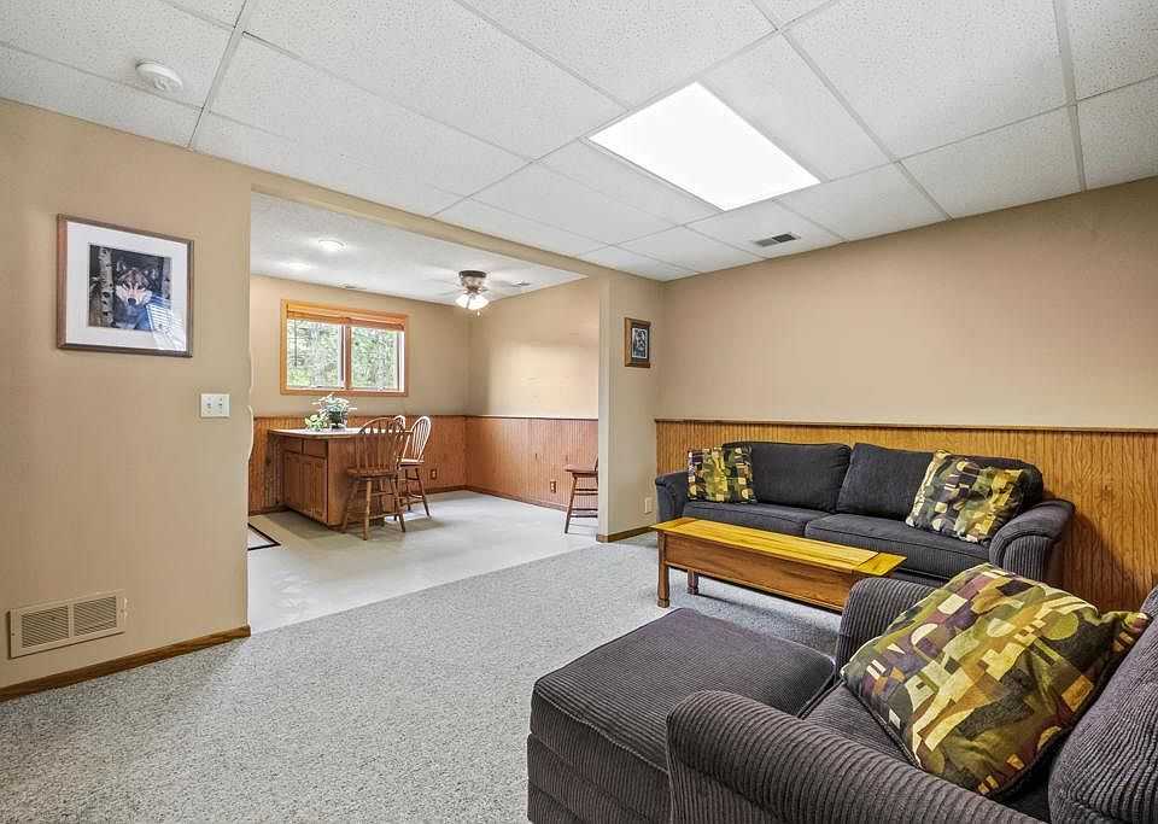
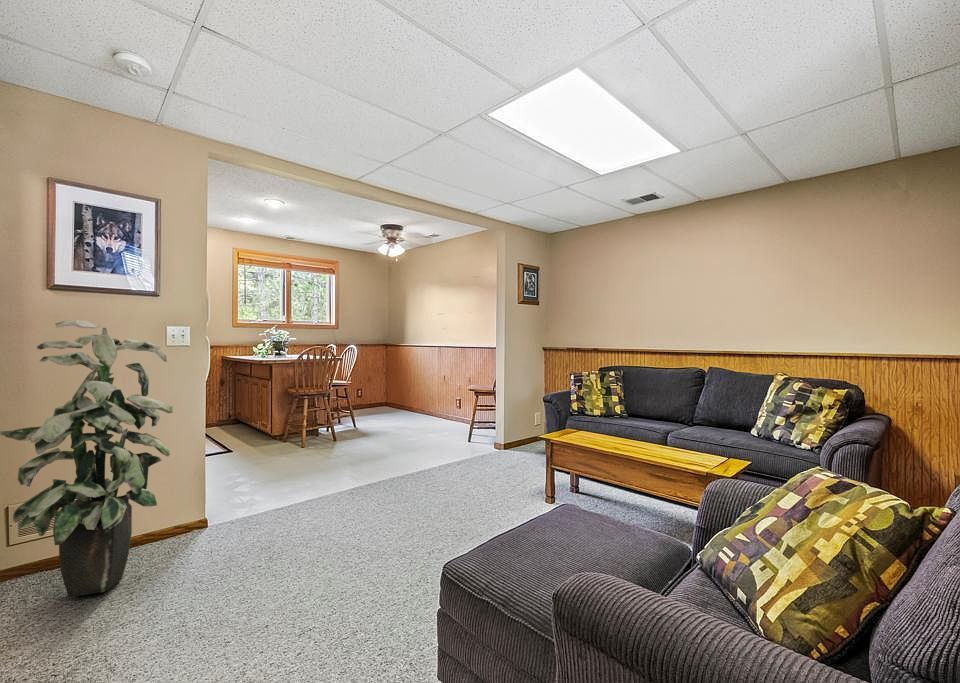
+ indoor plant (92, 452)
